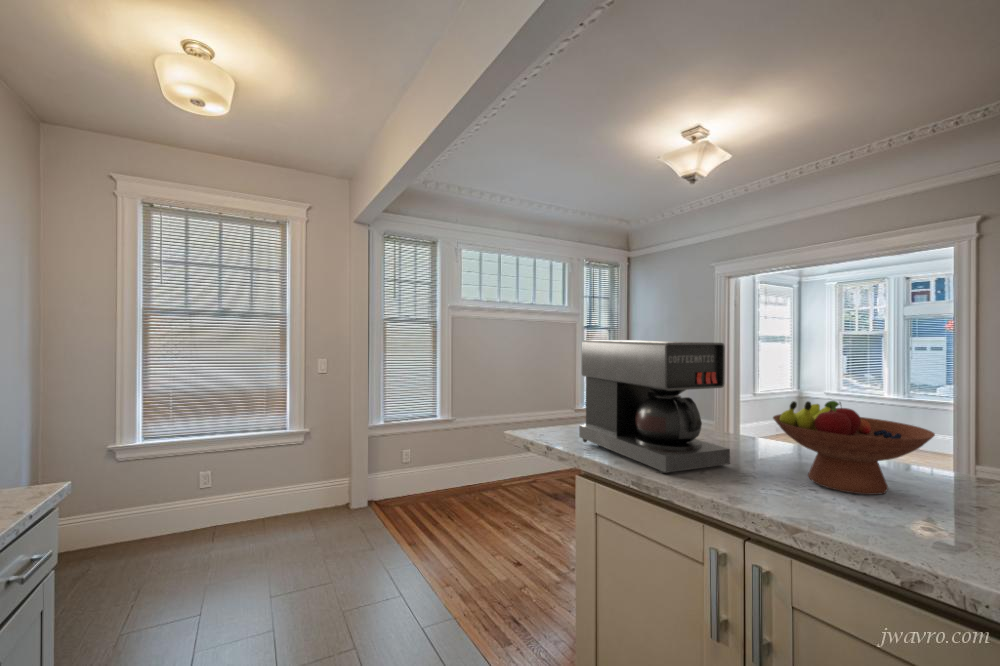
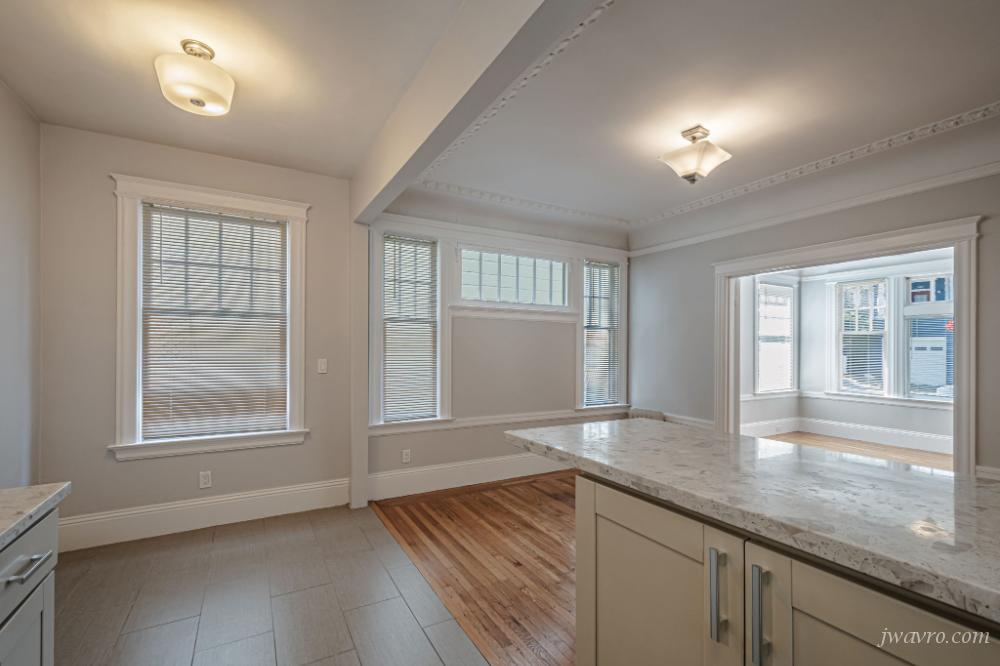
- fruit bowl (846, 442)
- coffee maker (645, 397)
